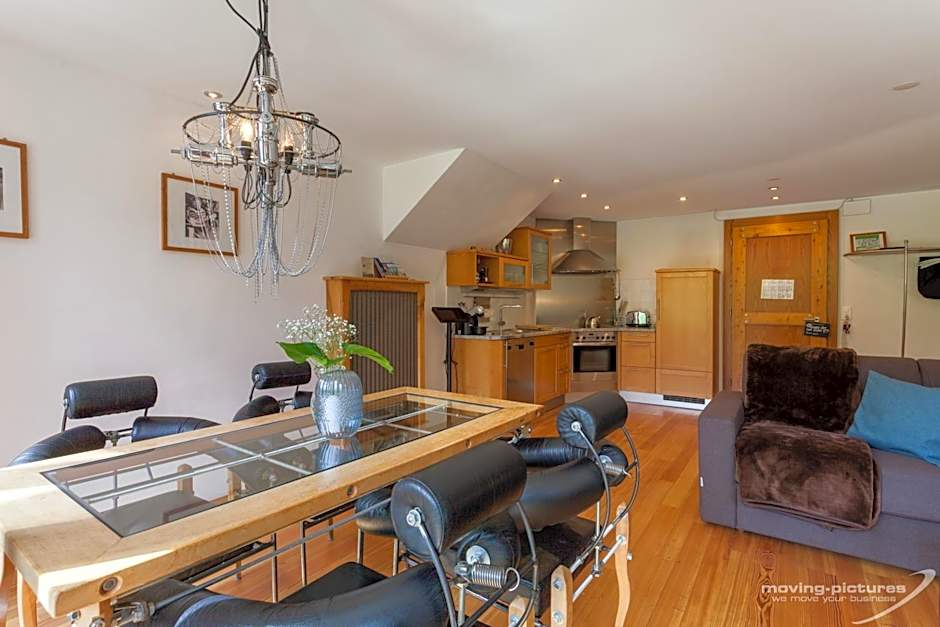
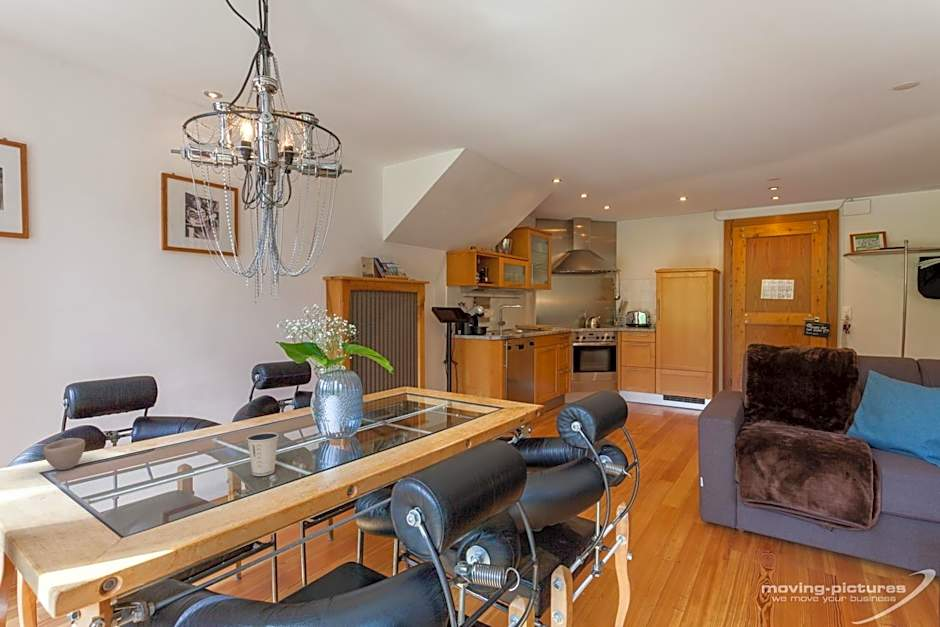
+ dixie cup (263, 454)
+ cup (65, 454)
